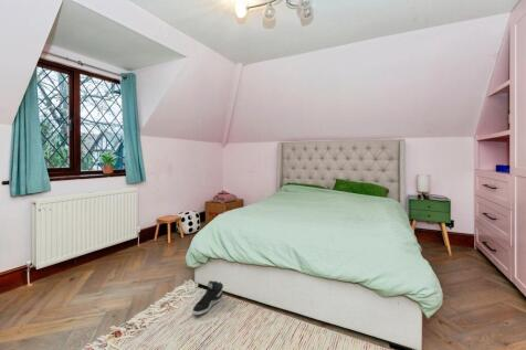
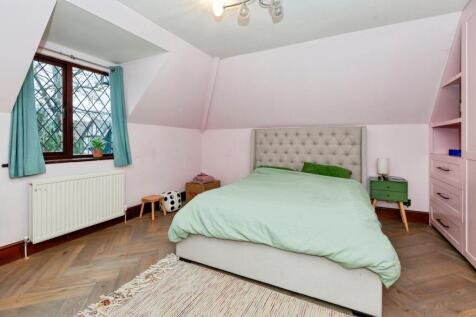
- sneaker (207, 294)
